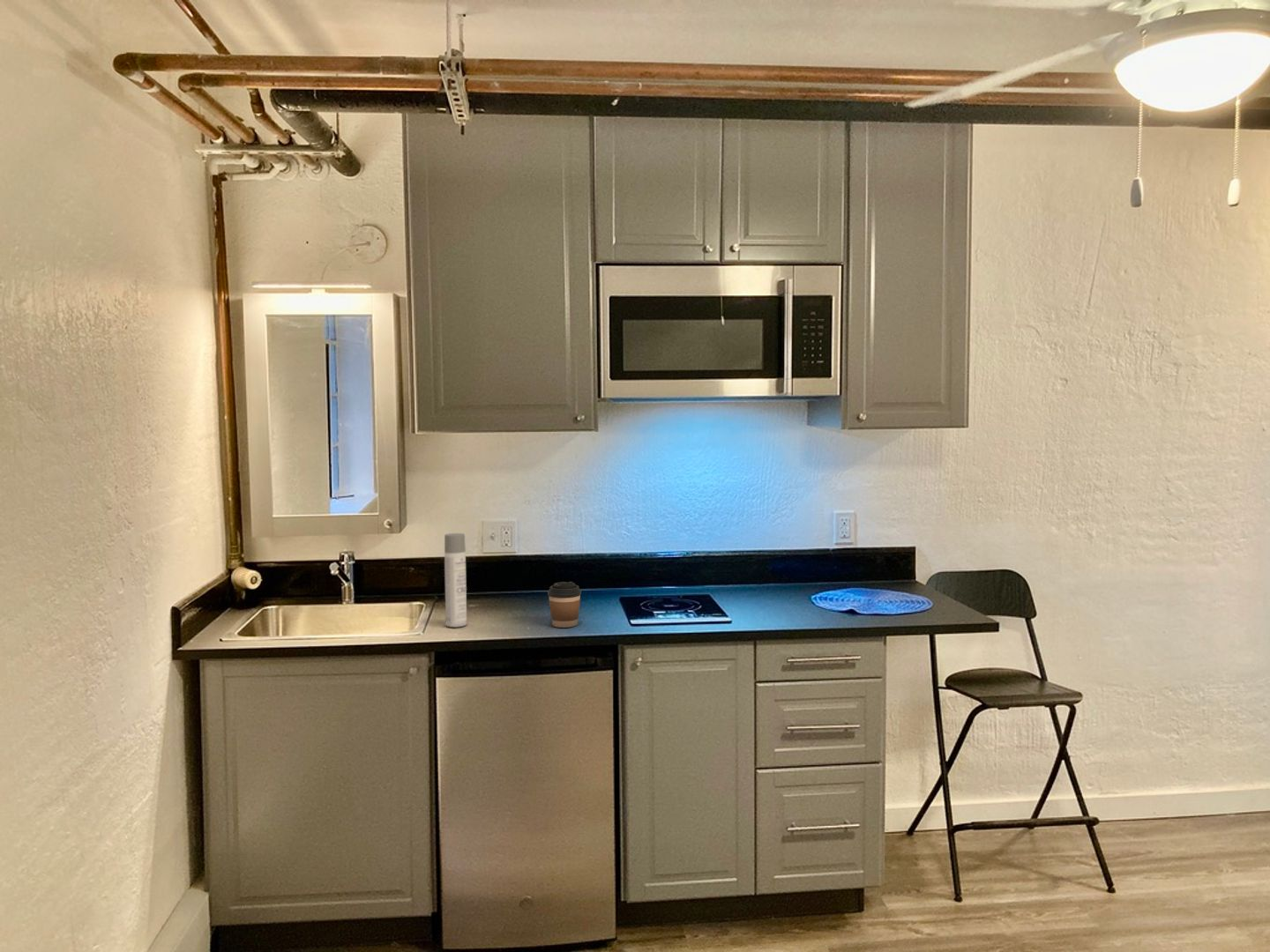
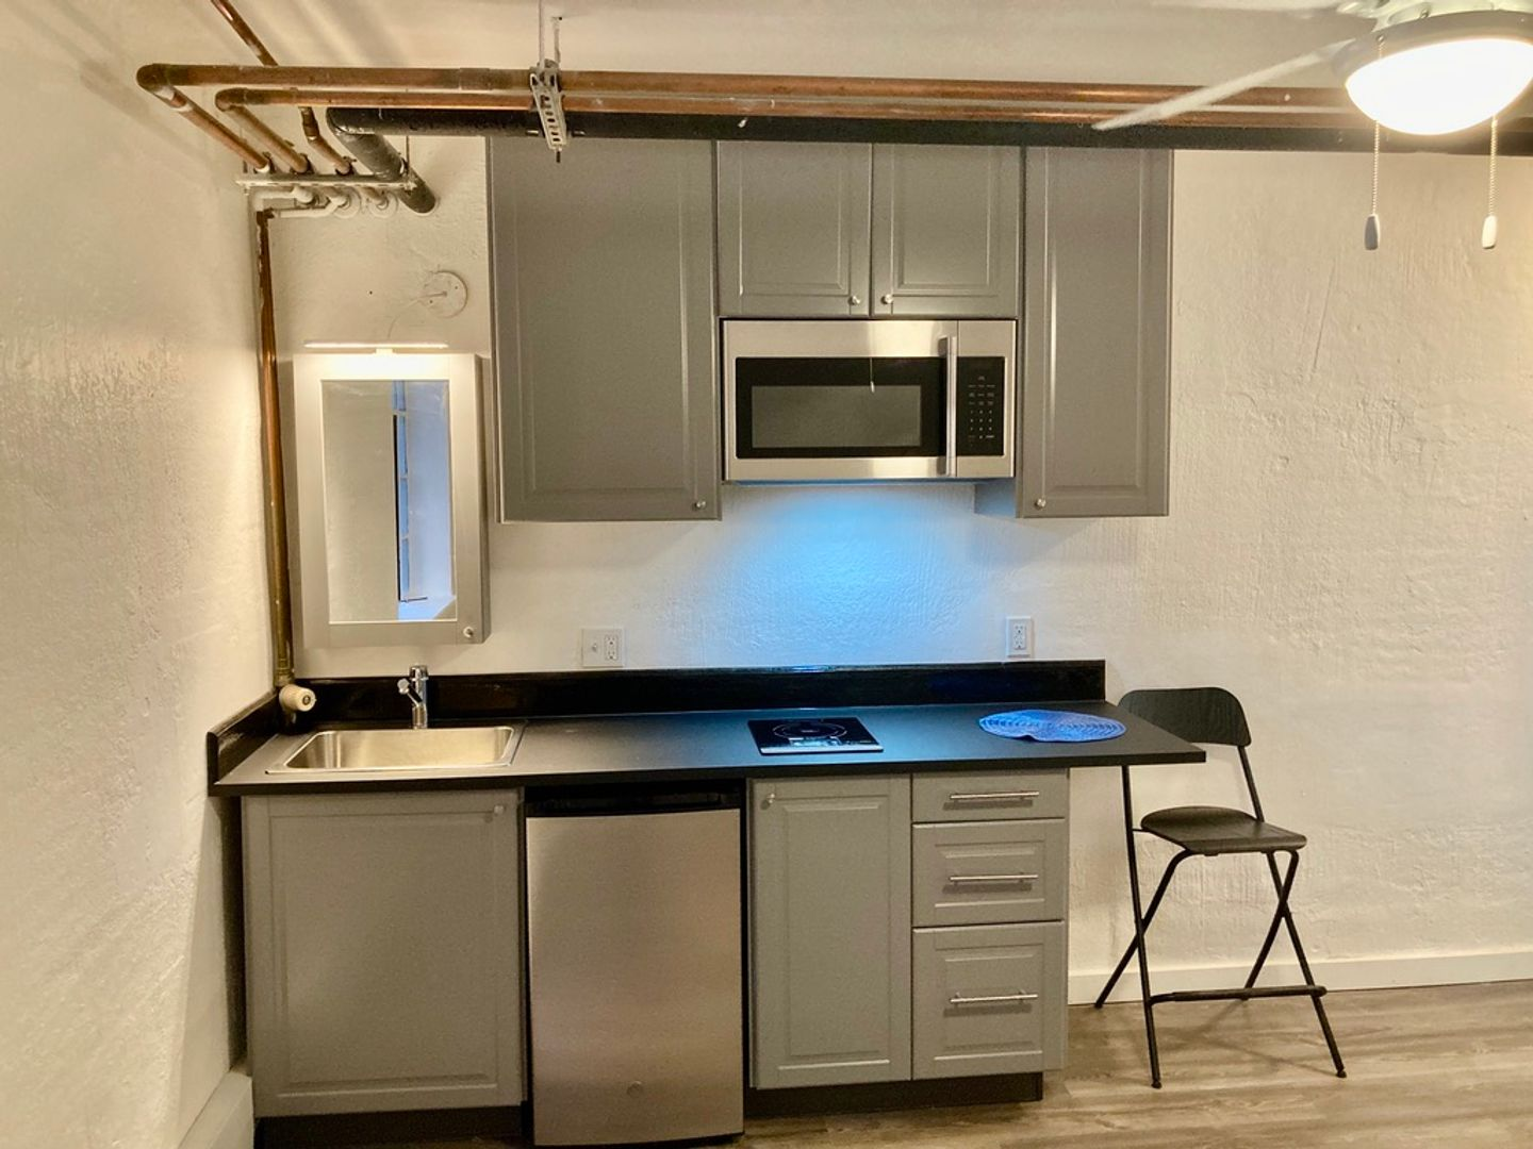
- coffee cup (564, 602)
- spray bottle (455, 579)
